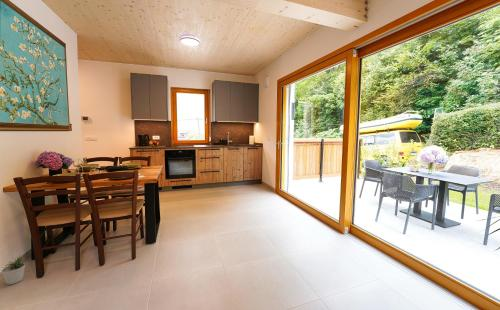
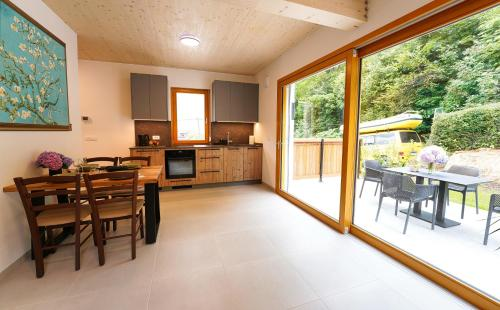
- potted plant (14, 269)
